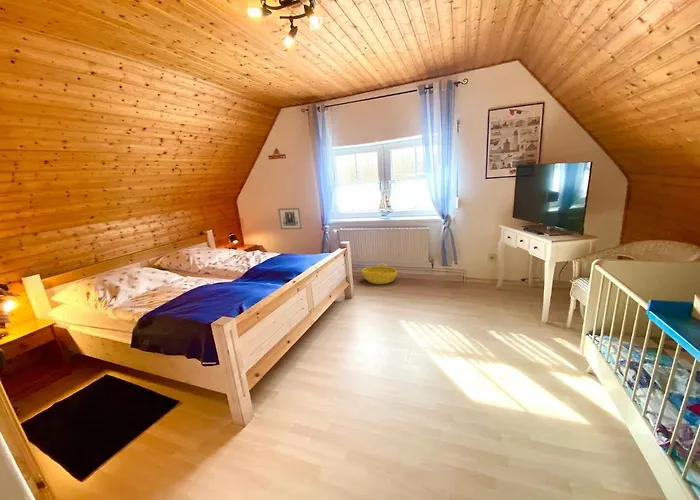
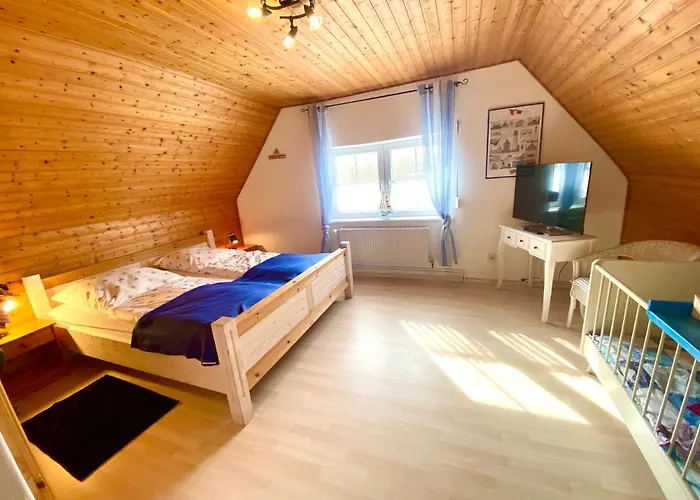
- wall art (290, 218)
- basket (379, 274)
